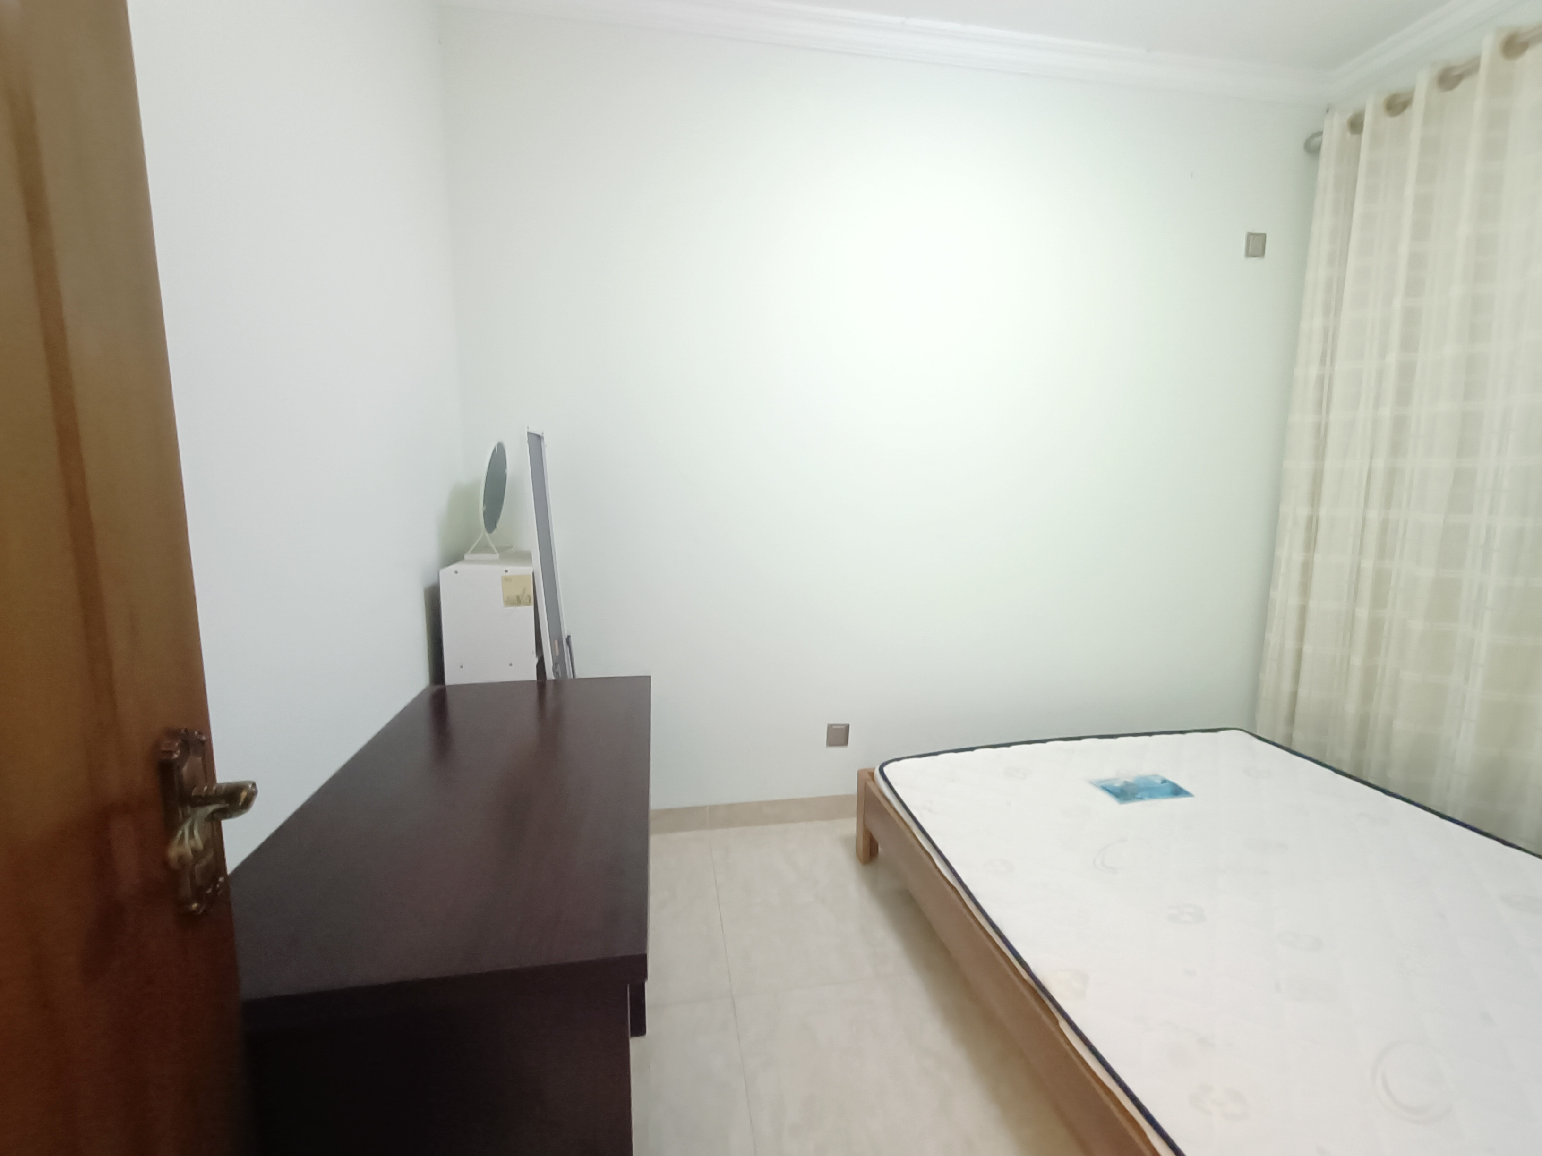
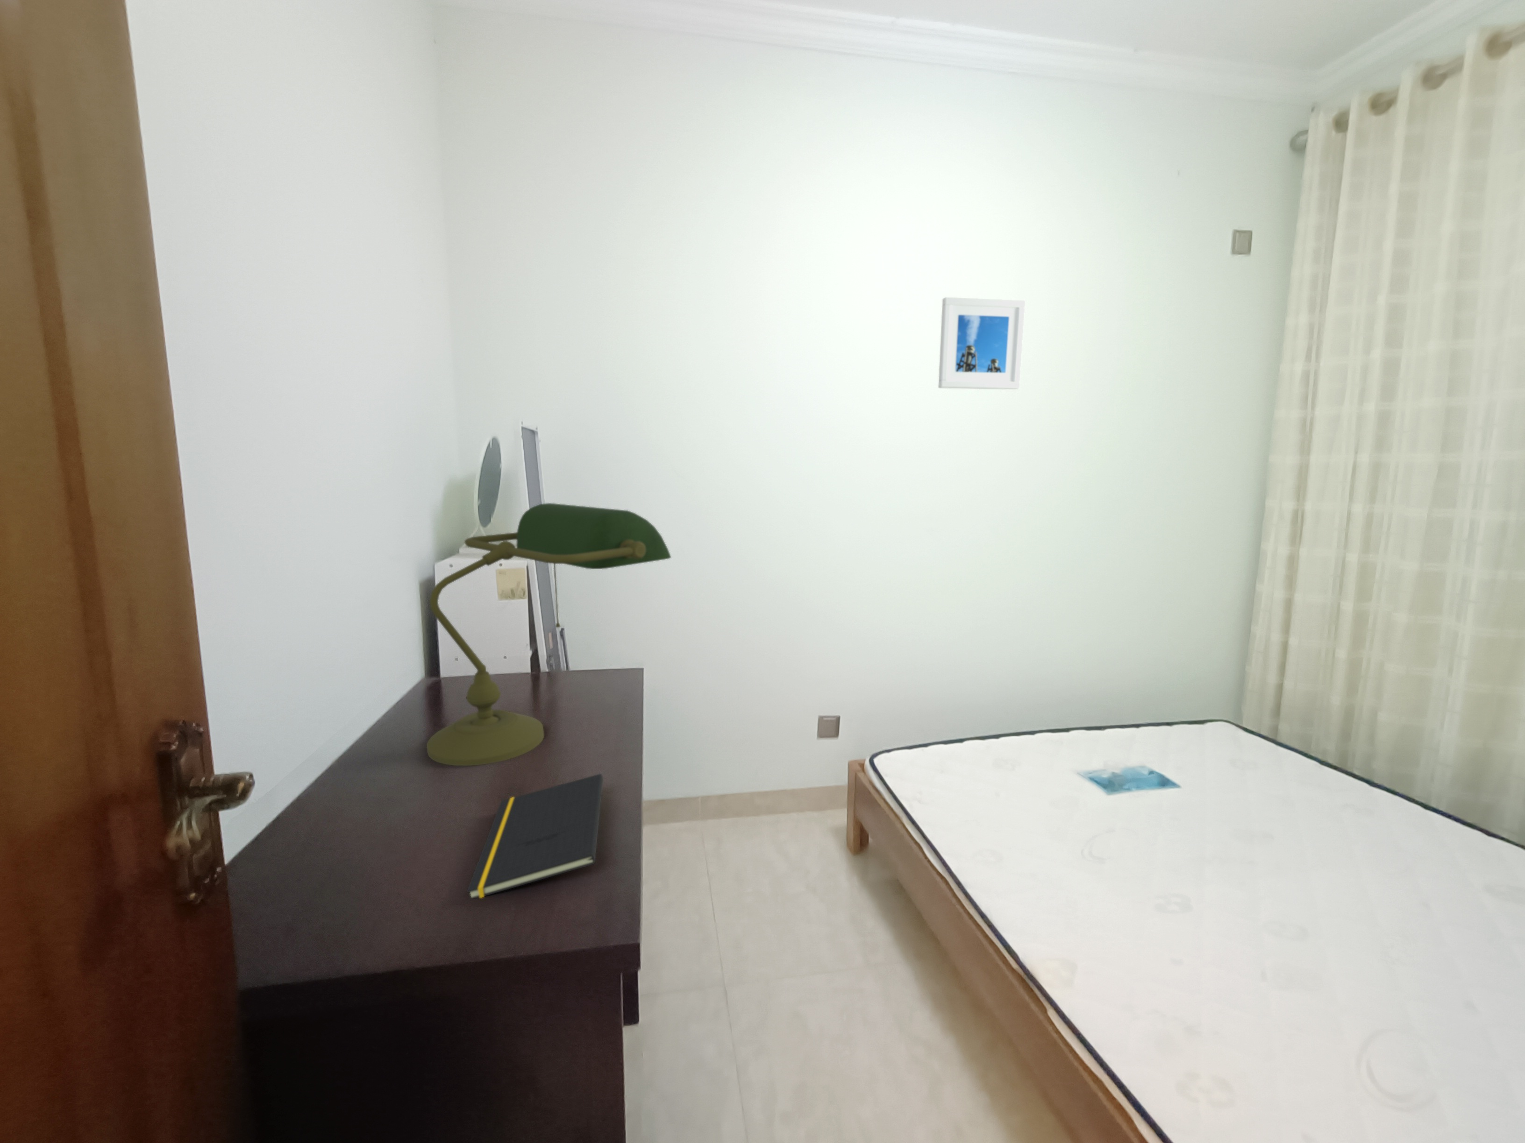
+ desk lamp (556, 624)
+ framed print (981, 345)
+ notepad (544, 830)
